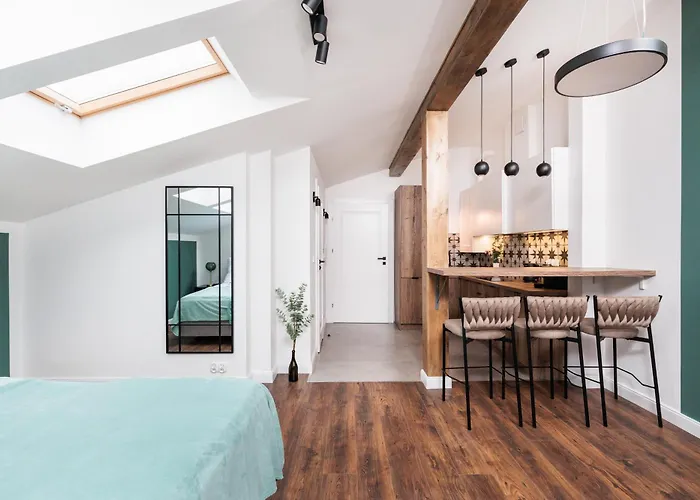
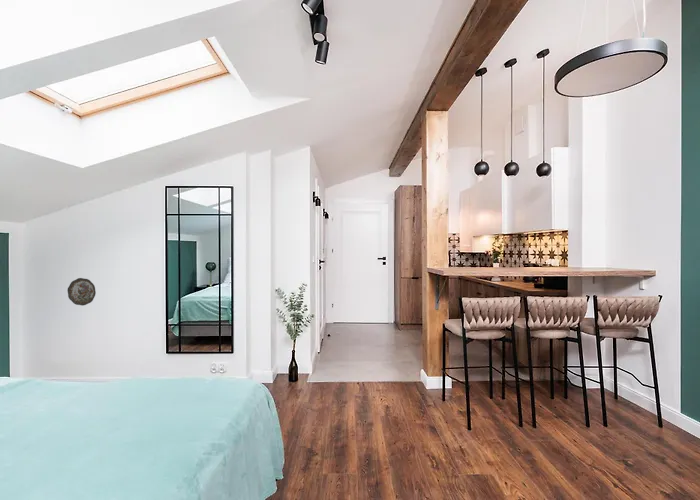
+ decorative plate (82, 291)
